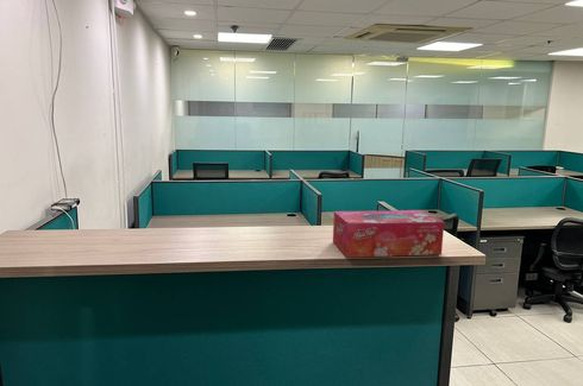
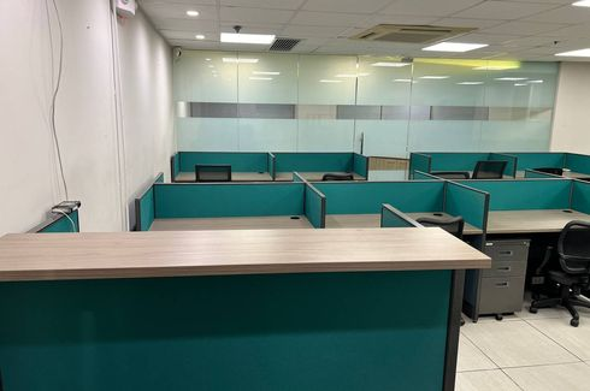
- tissue box (385, 232)
